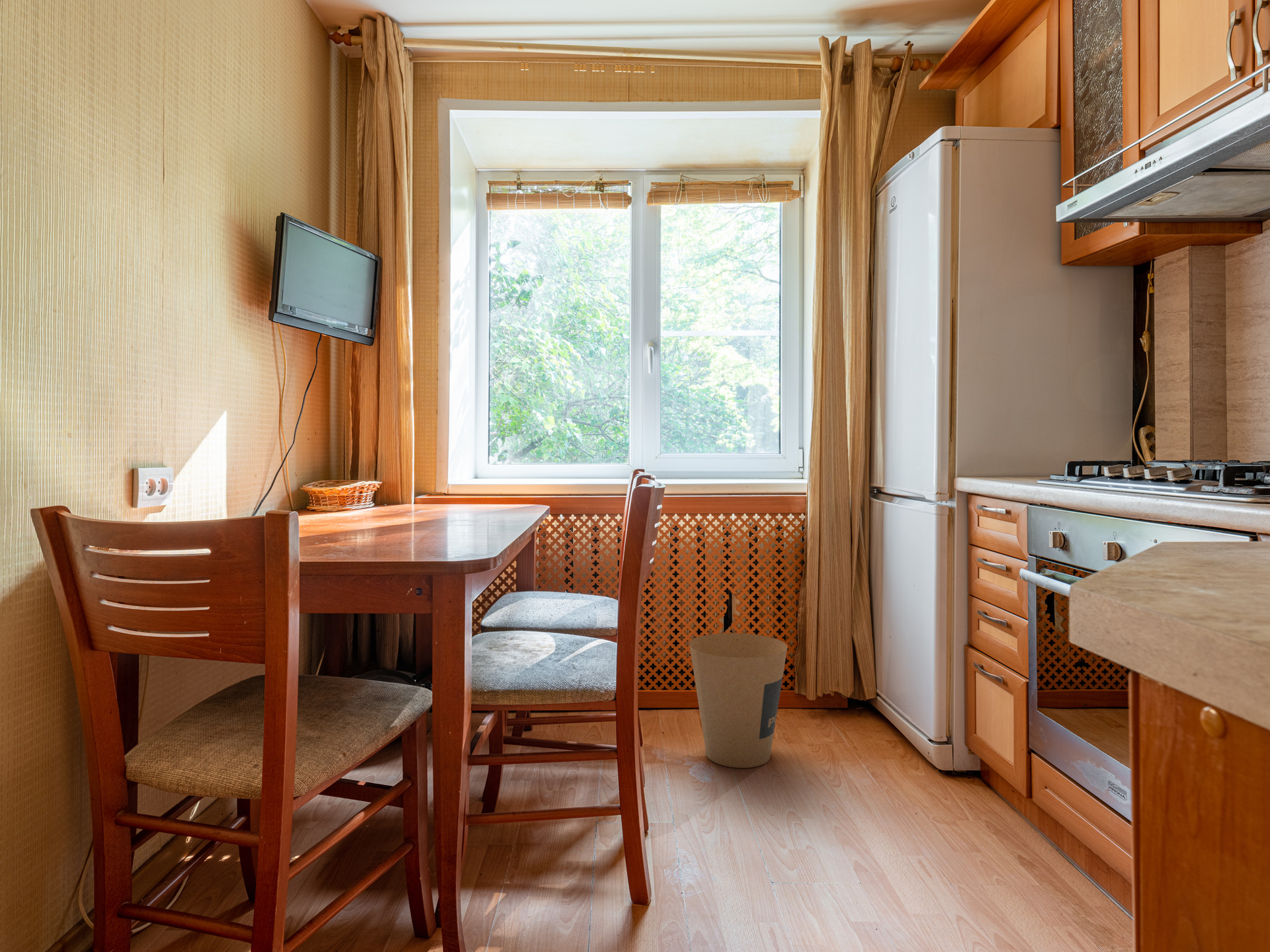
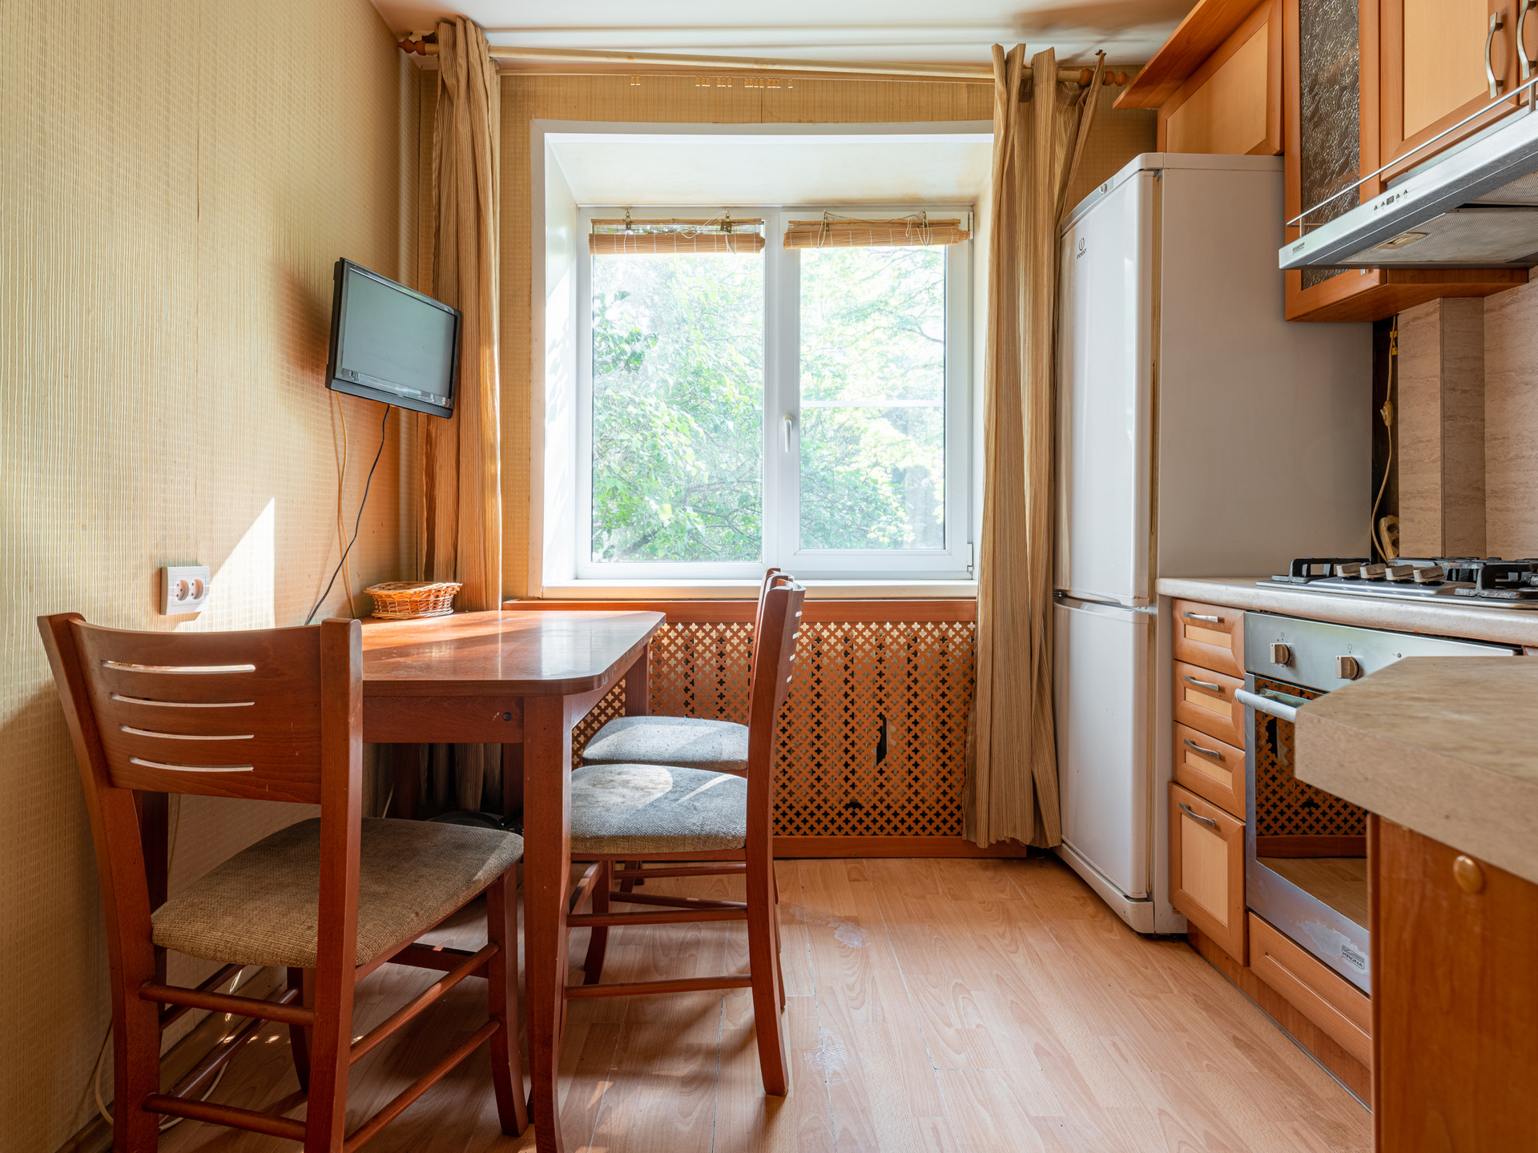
- trash can (738, 699)
